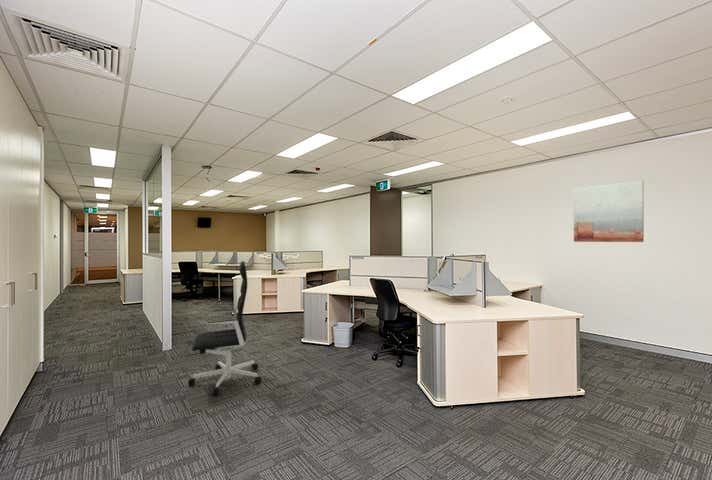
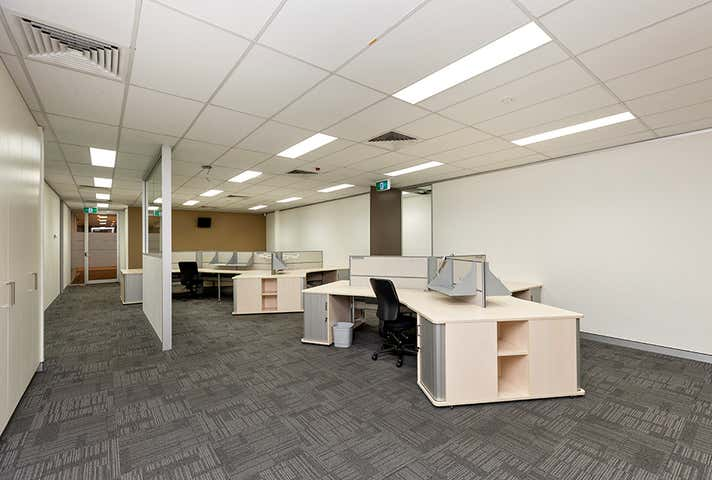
- office chair (225, 321)
- wall art (606, 213)
